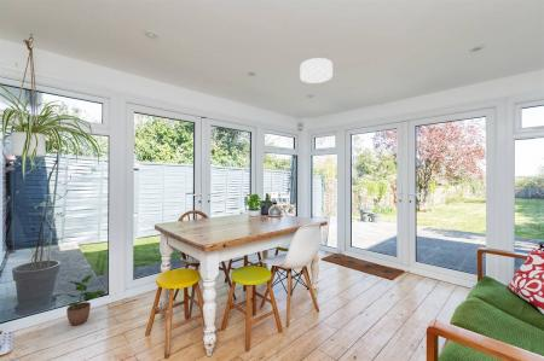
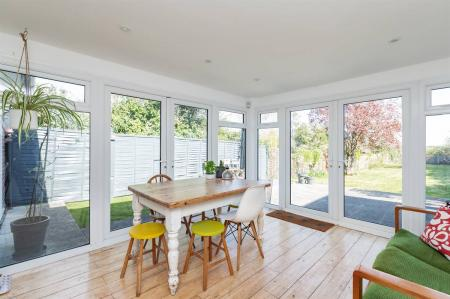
- potted plant (79, 298)
- ceiling light (314, 71)
